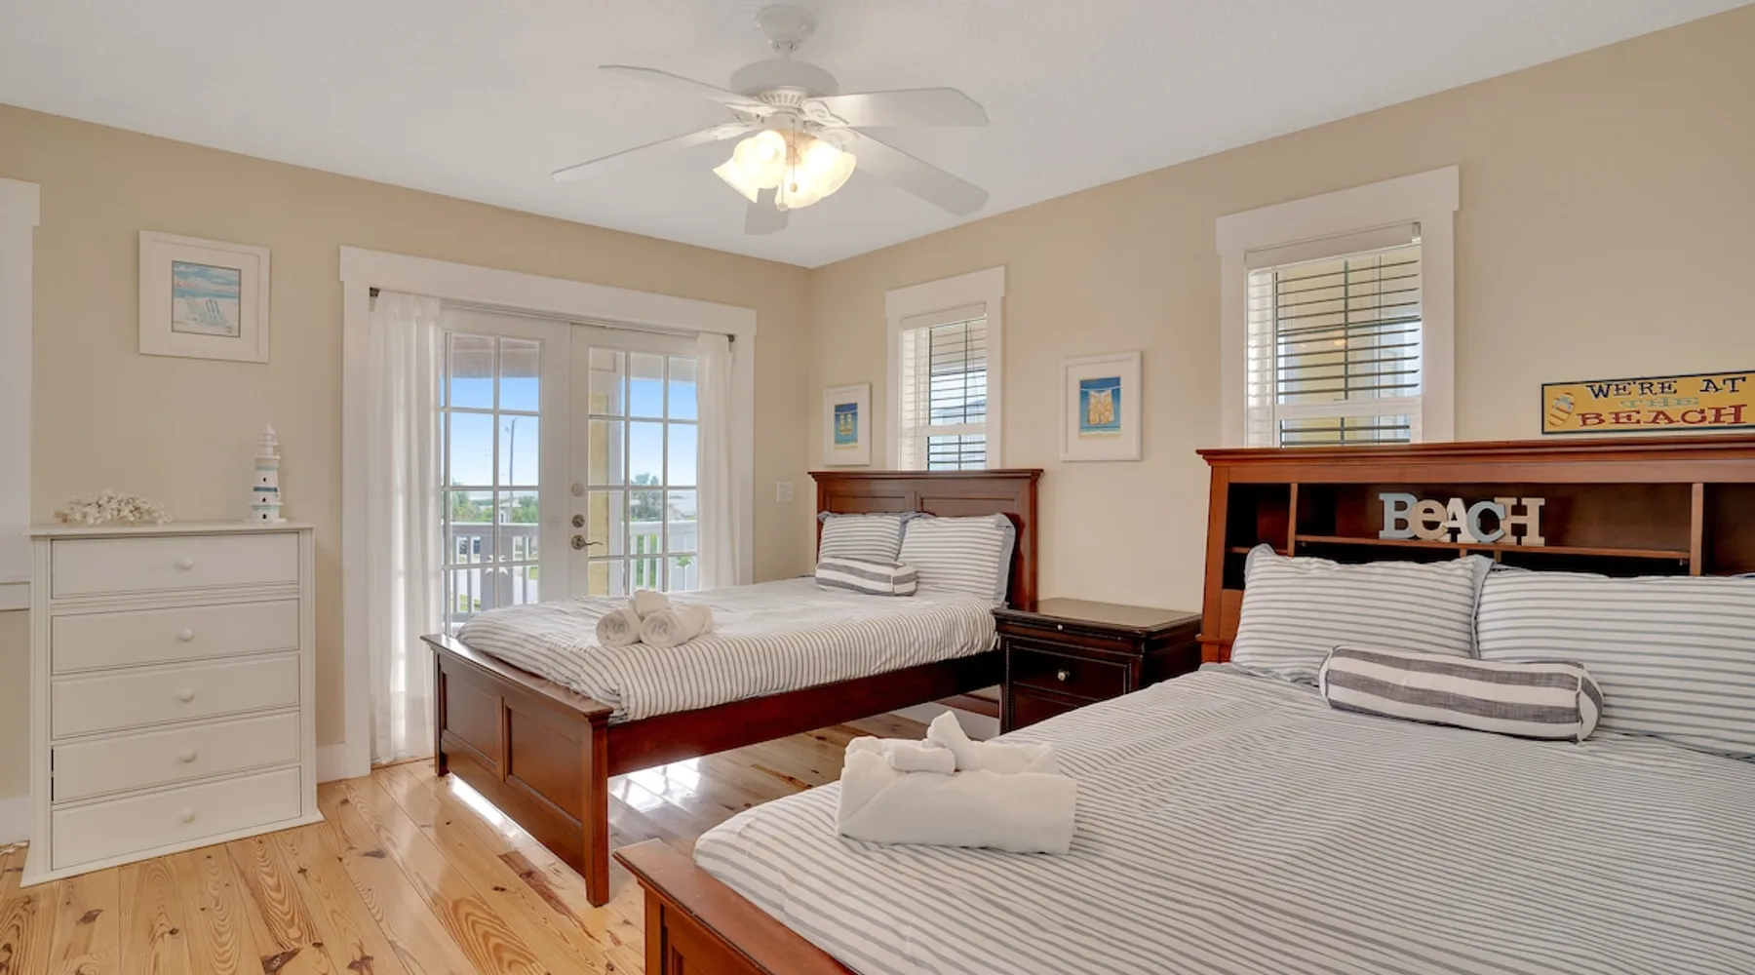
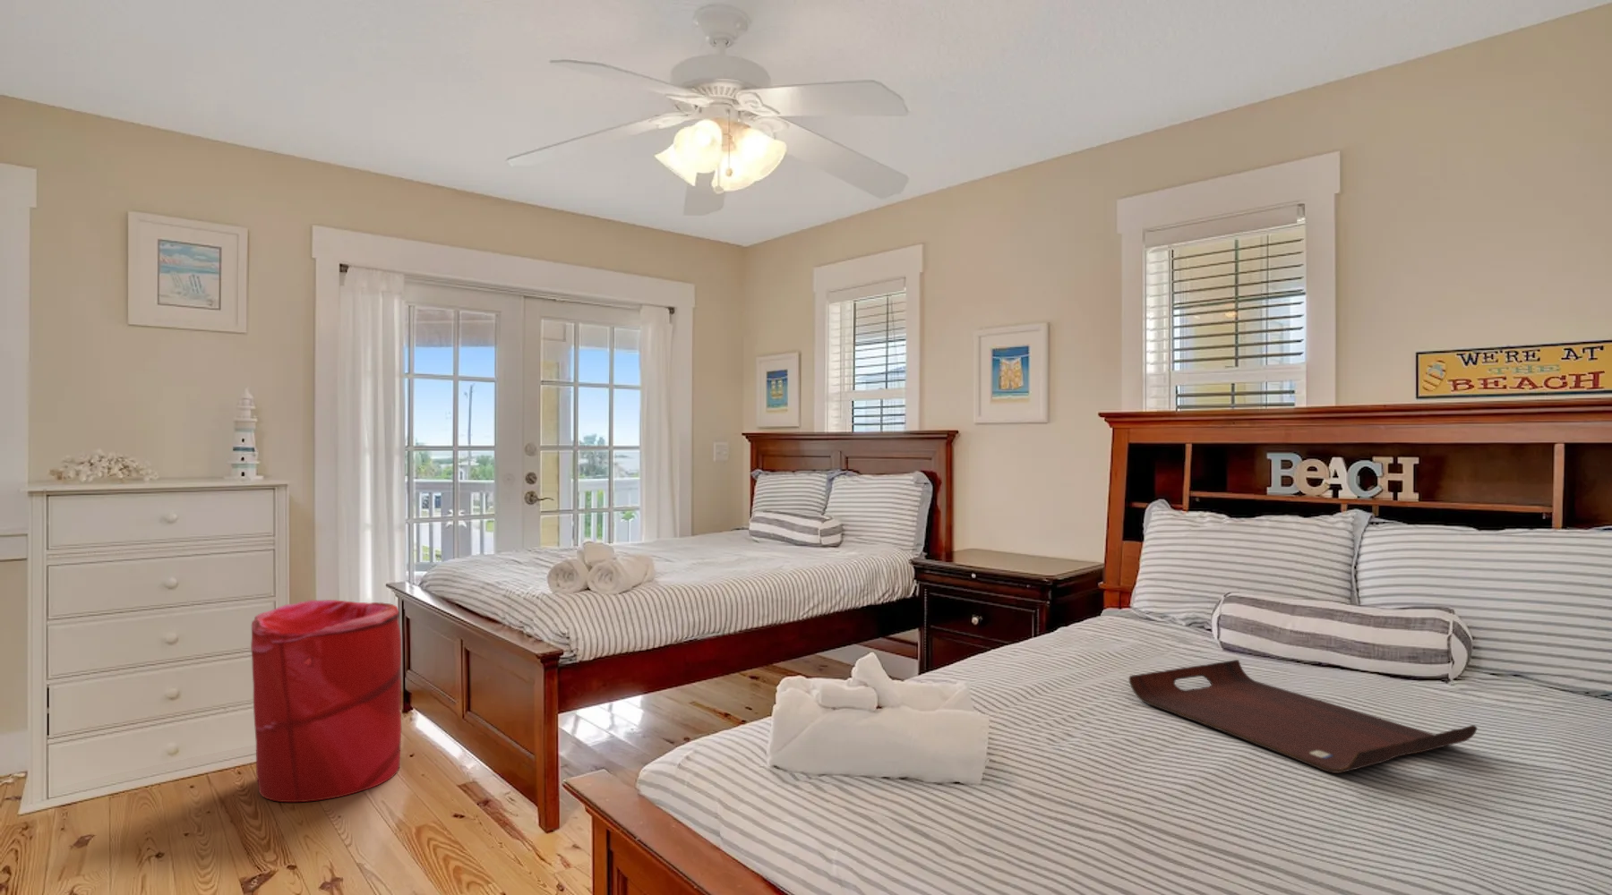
+ laundry hamper (329, 692)
+ serving tray (1286, 710)
